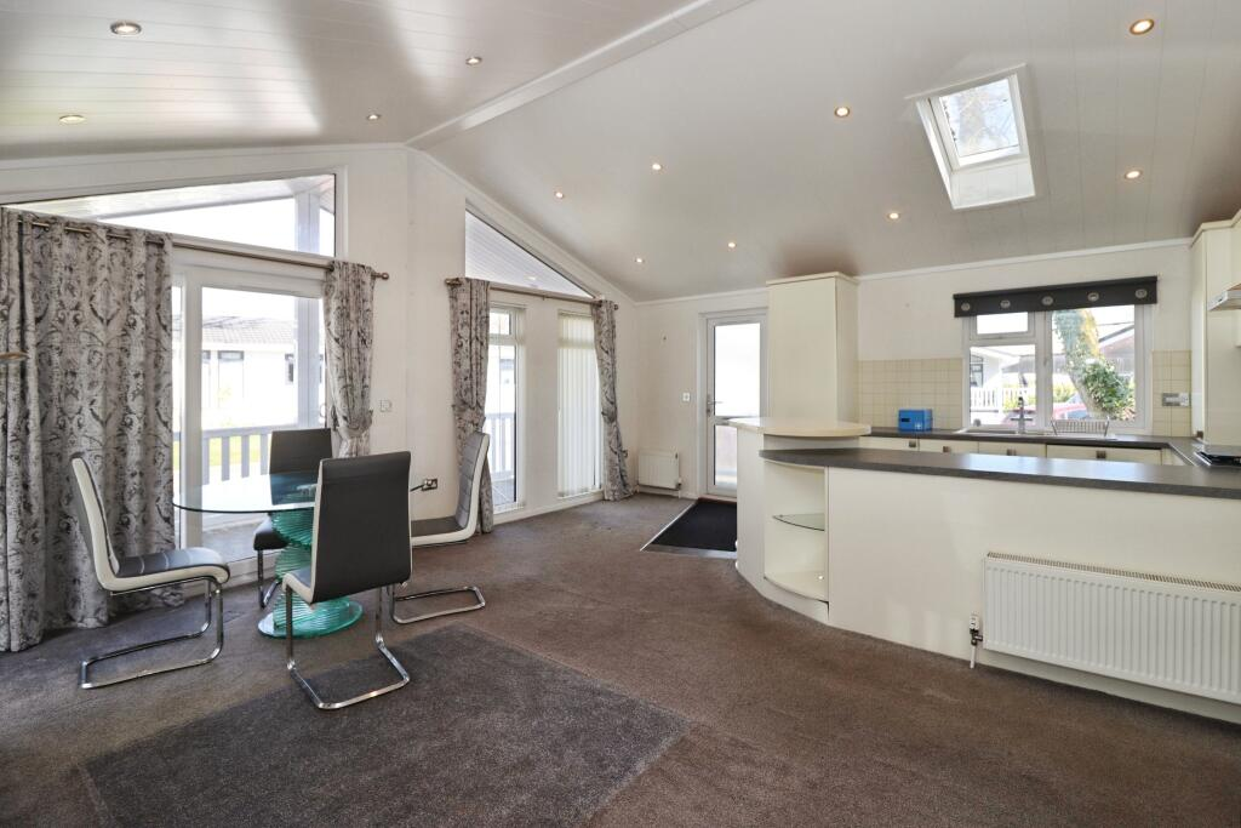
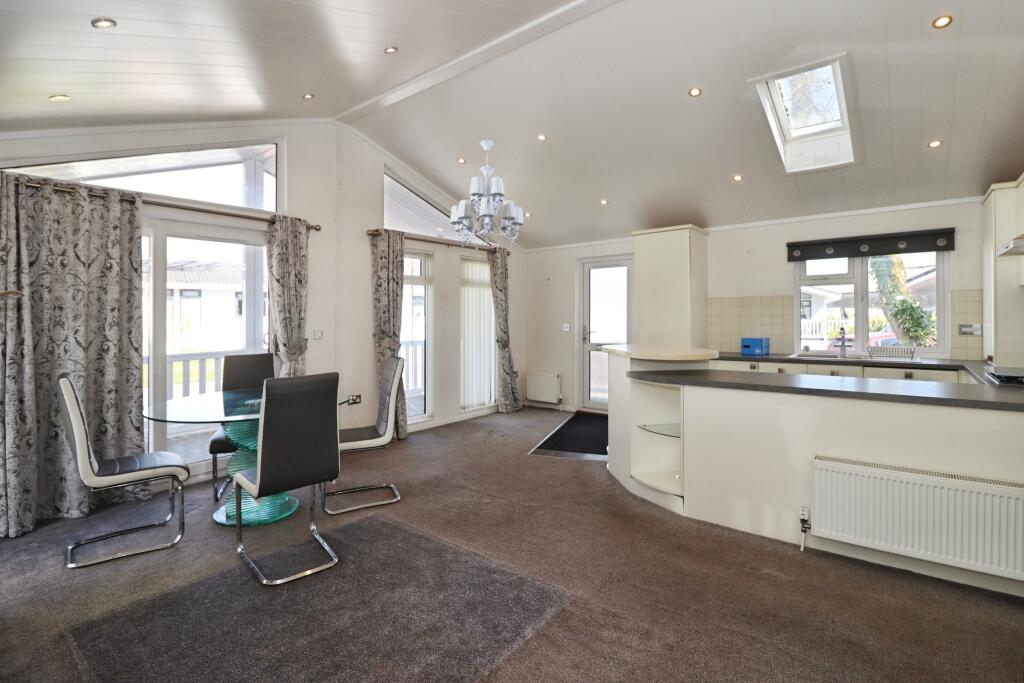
+ chandelier (488, 193)
